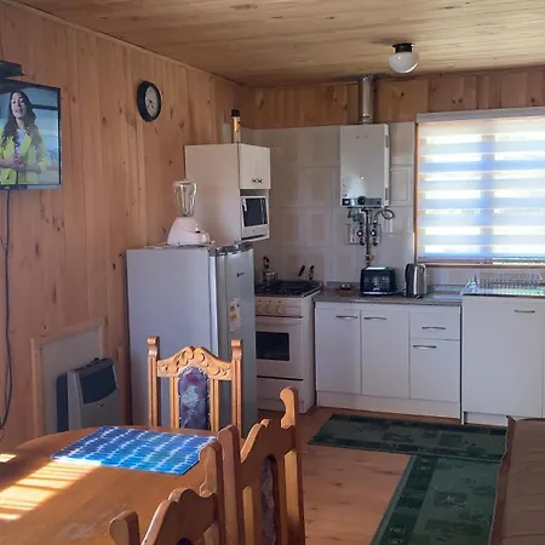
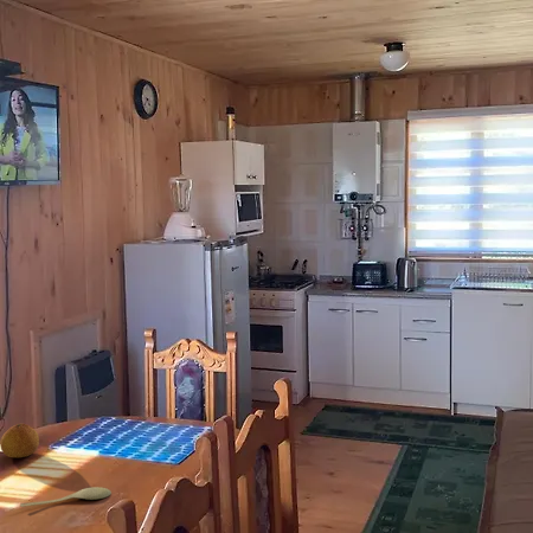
+ fruit (19, 439)
+ spoon (66, 496)
